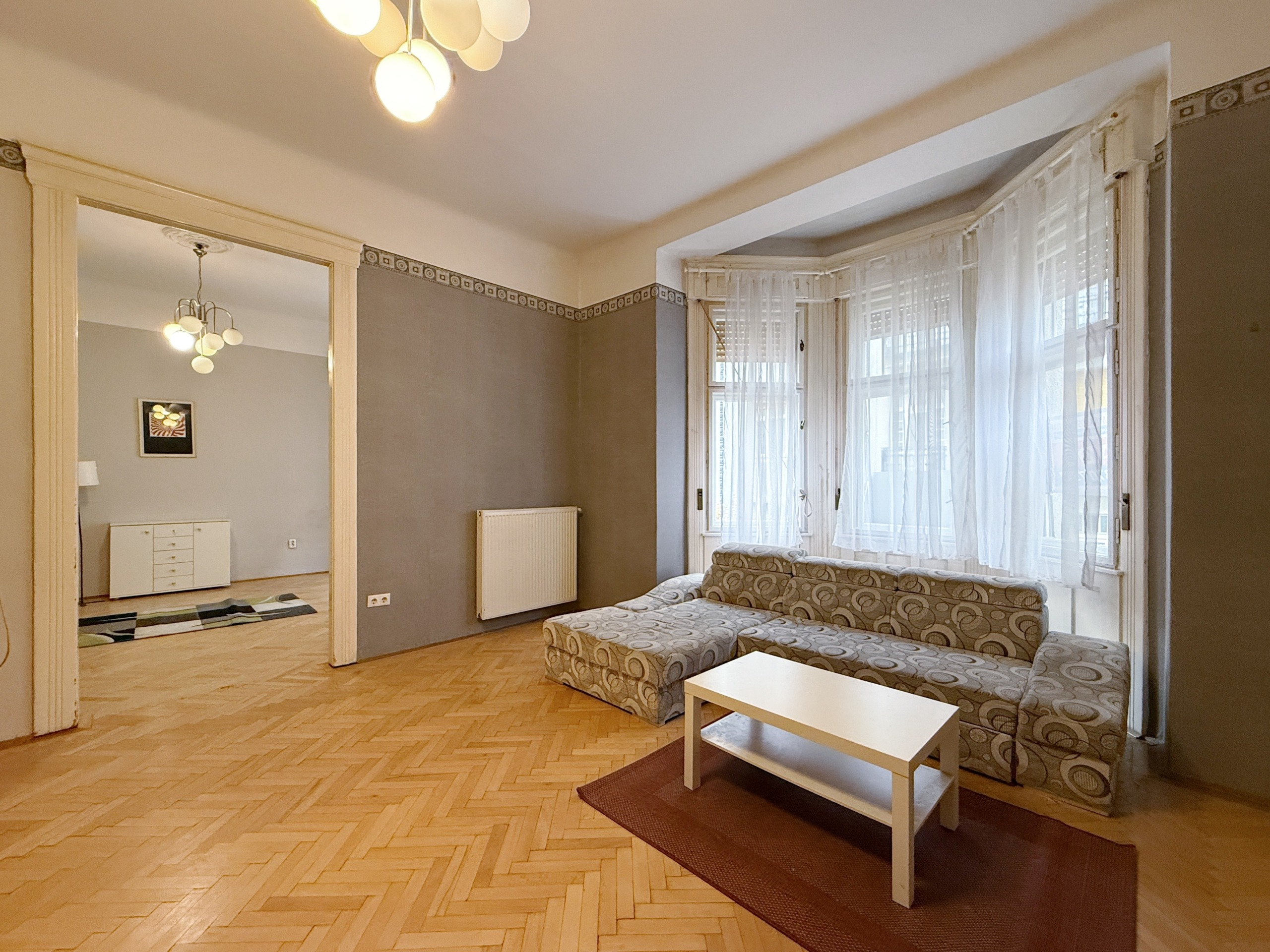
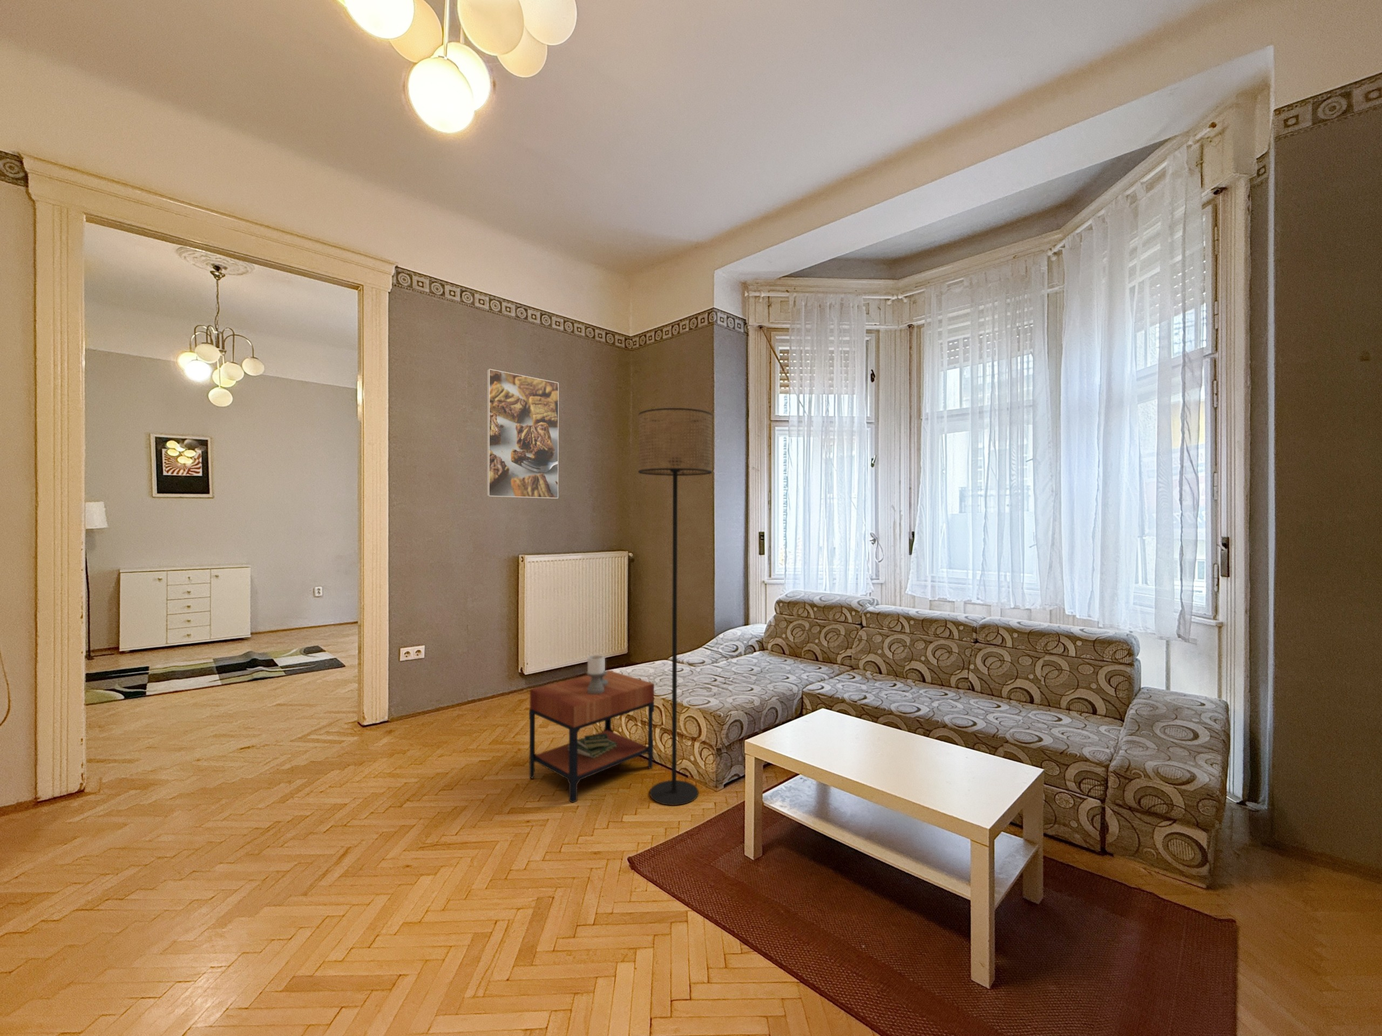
+ side table (593, 712)
+ floor lamp (675, 604)
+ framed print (525, 436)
